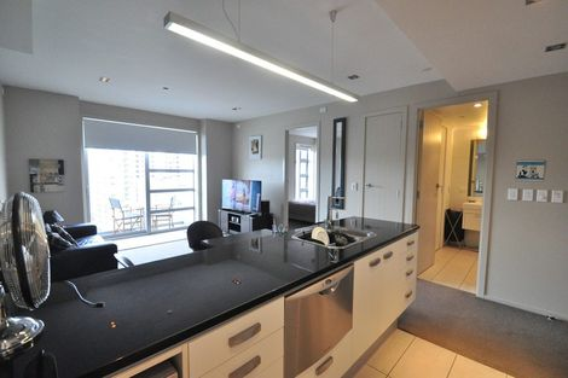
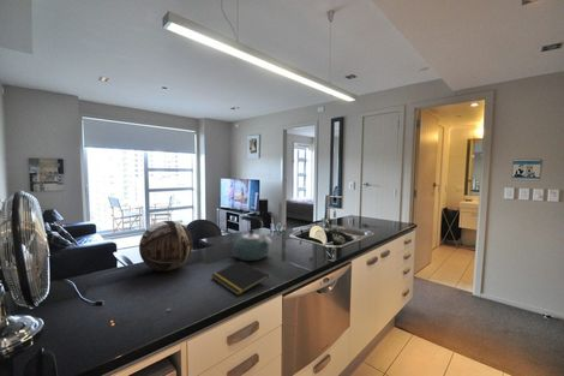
+ kettle (253, 237)
+ notepad (239, 275)
+ decorative bowl (167, 245)
